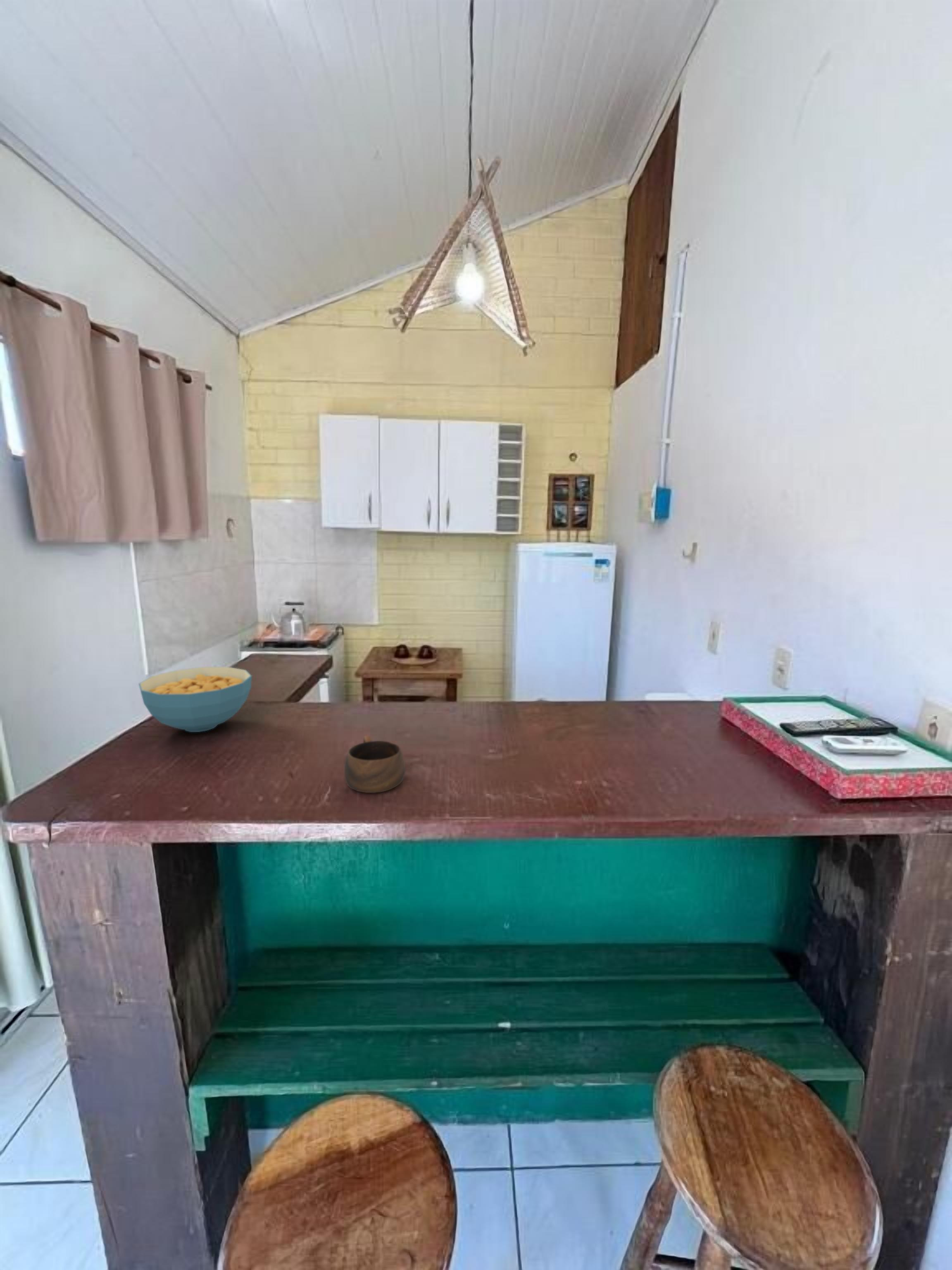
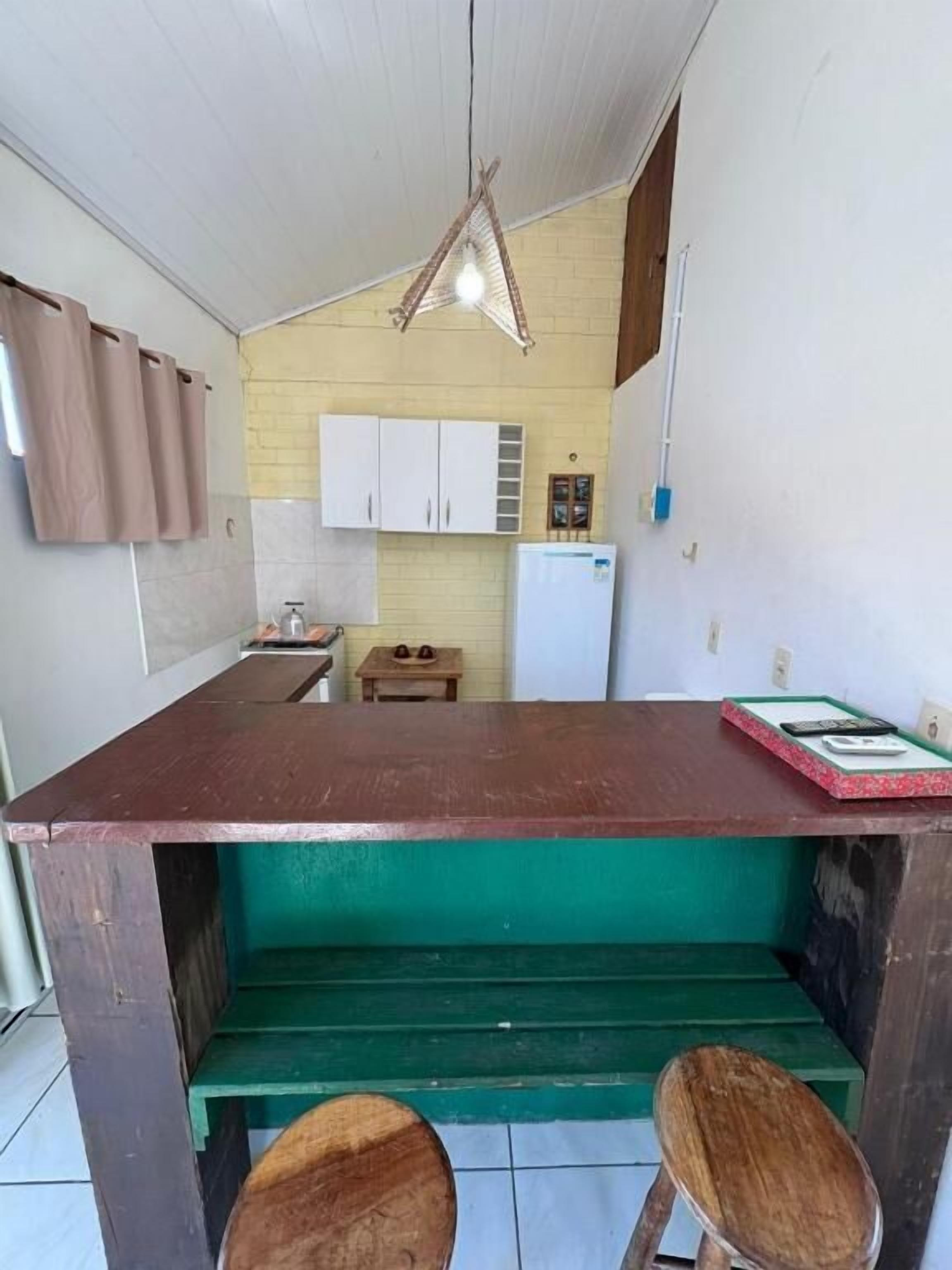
- cereal bowl (199, 703)
- cup (375, 761)
